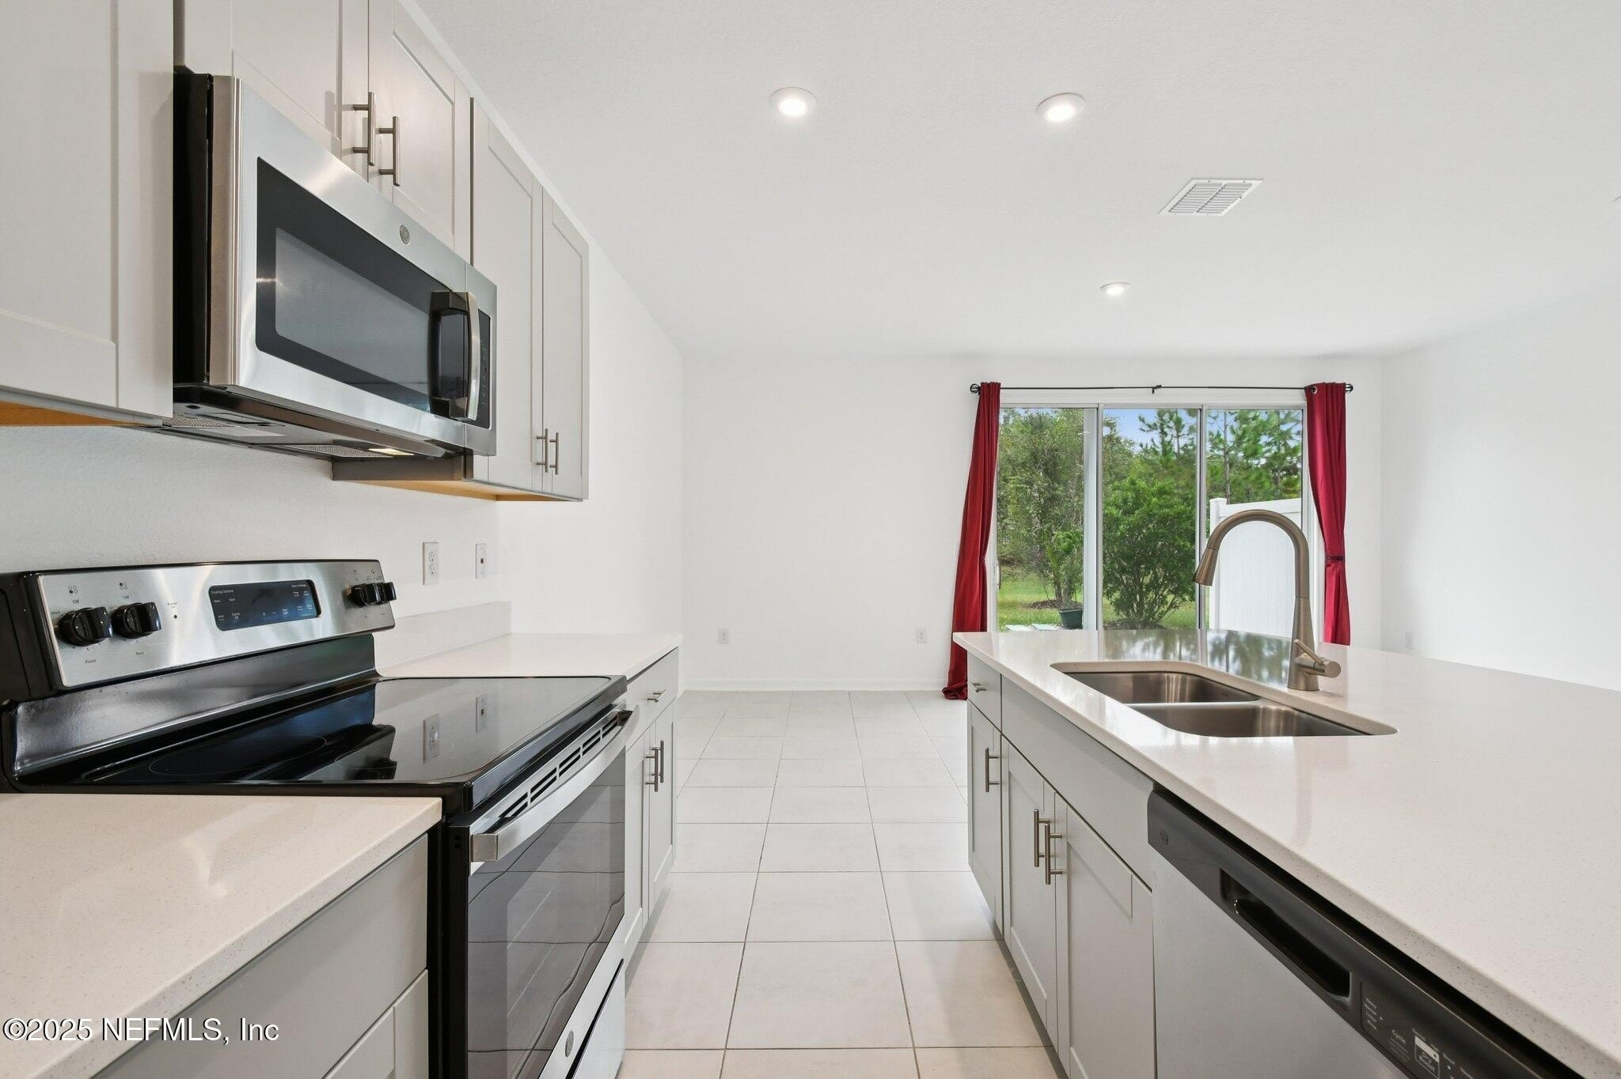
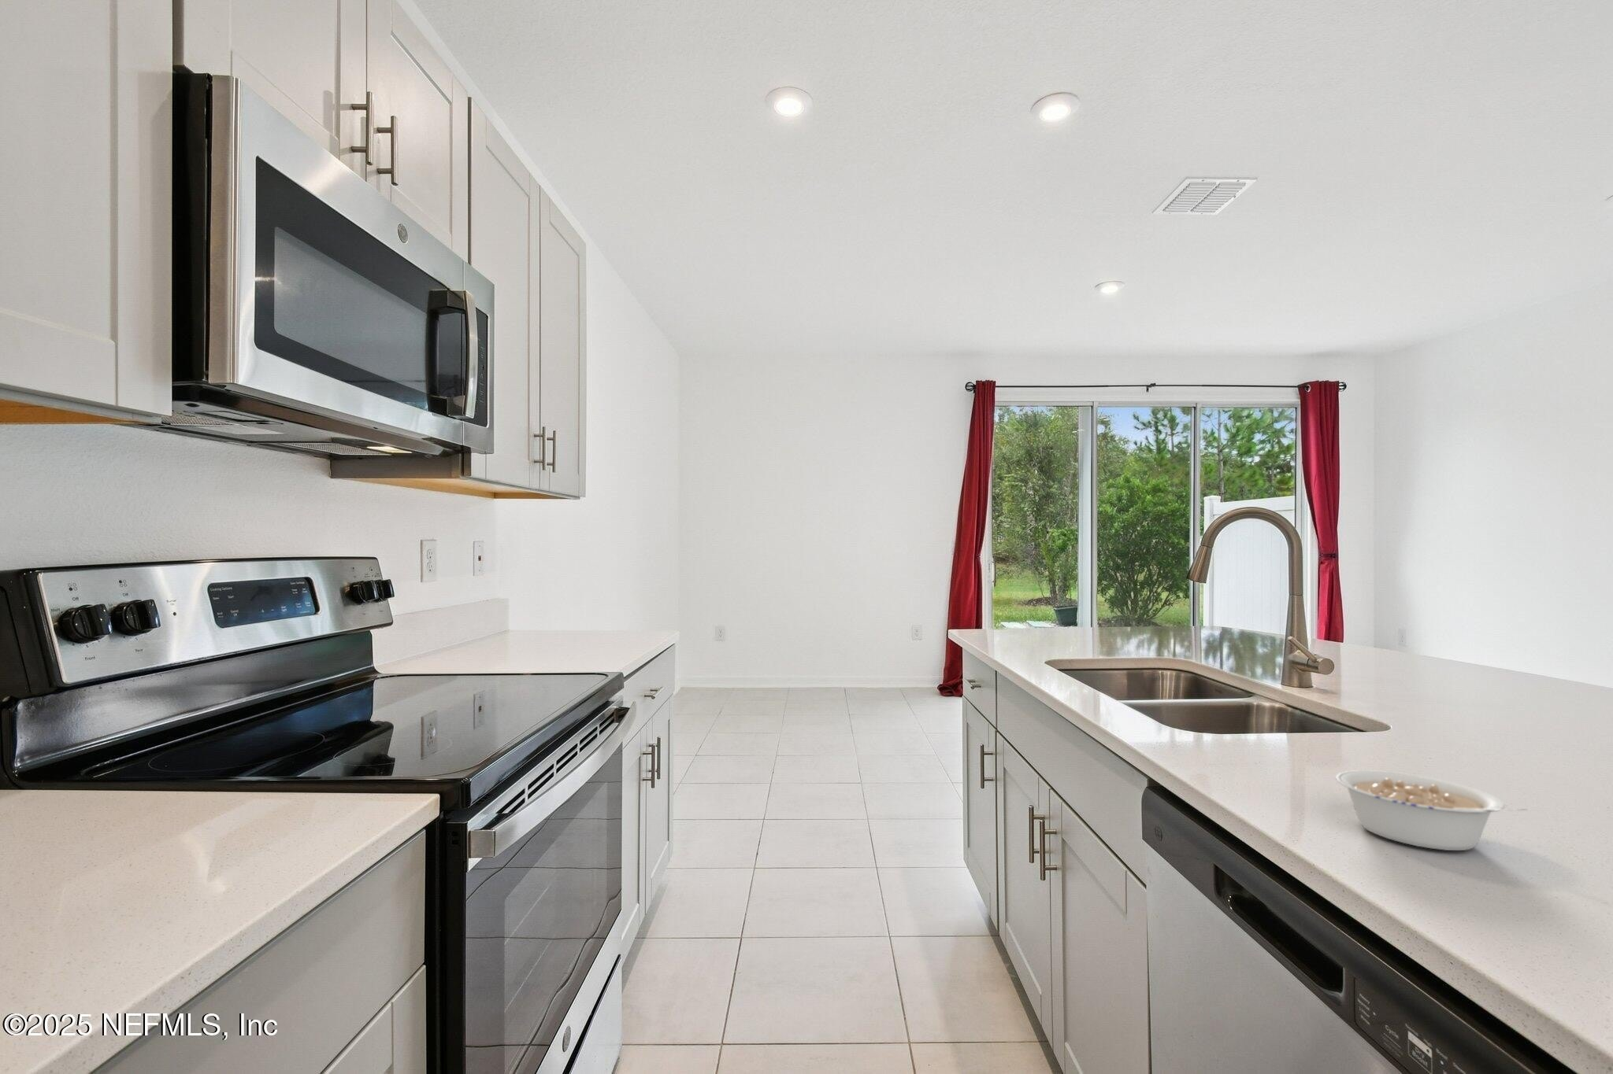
+ legume (1422, 808)
